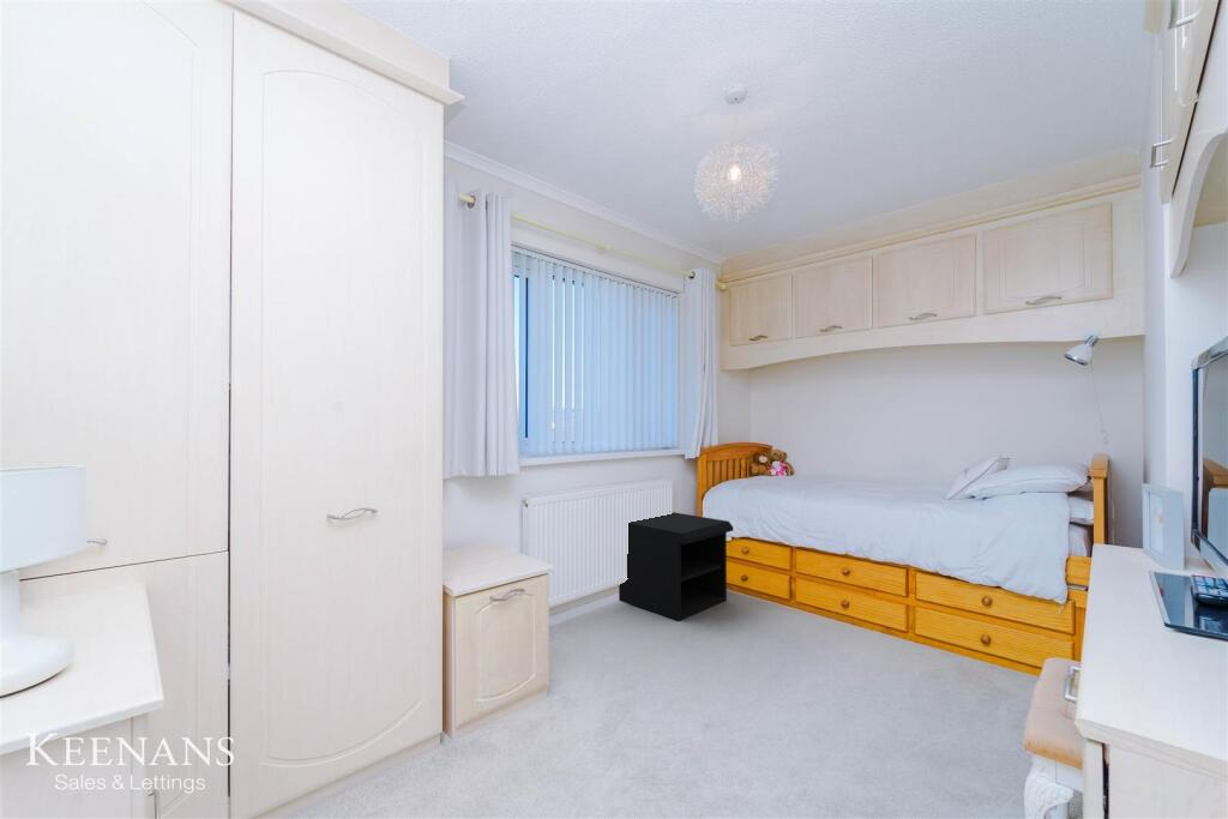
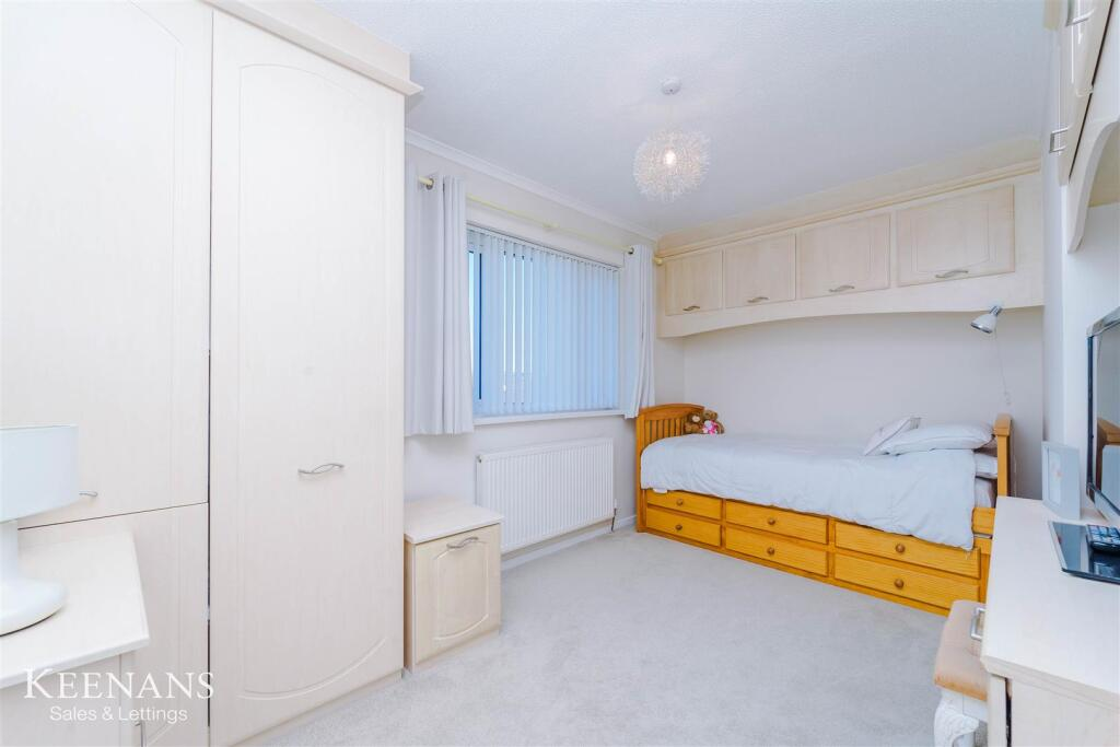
- nightstand (675, 561)
